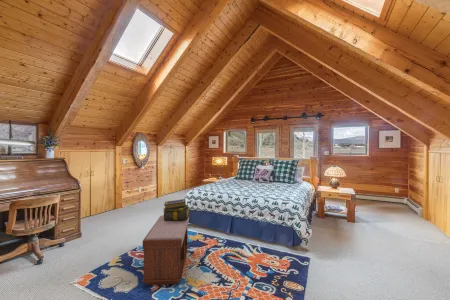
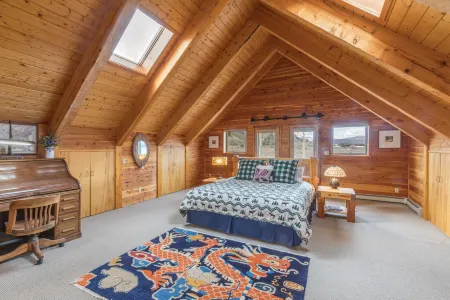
- bench (169, 244)
- stack of books (176, 209)
